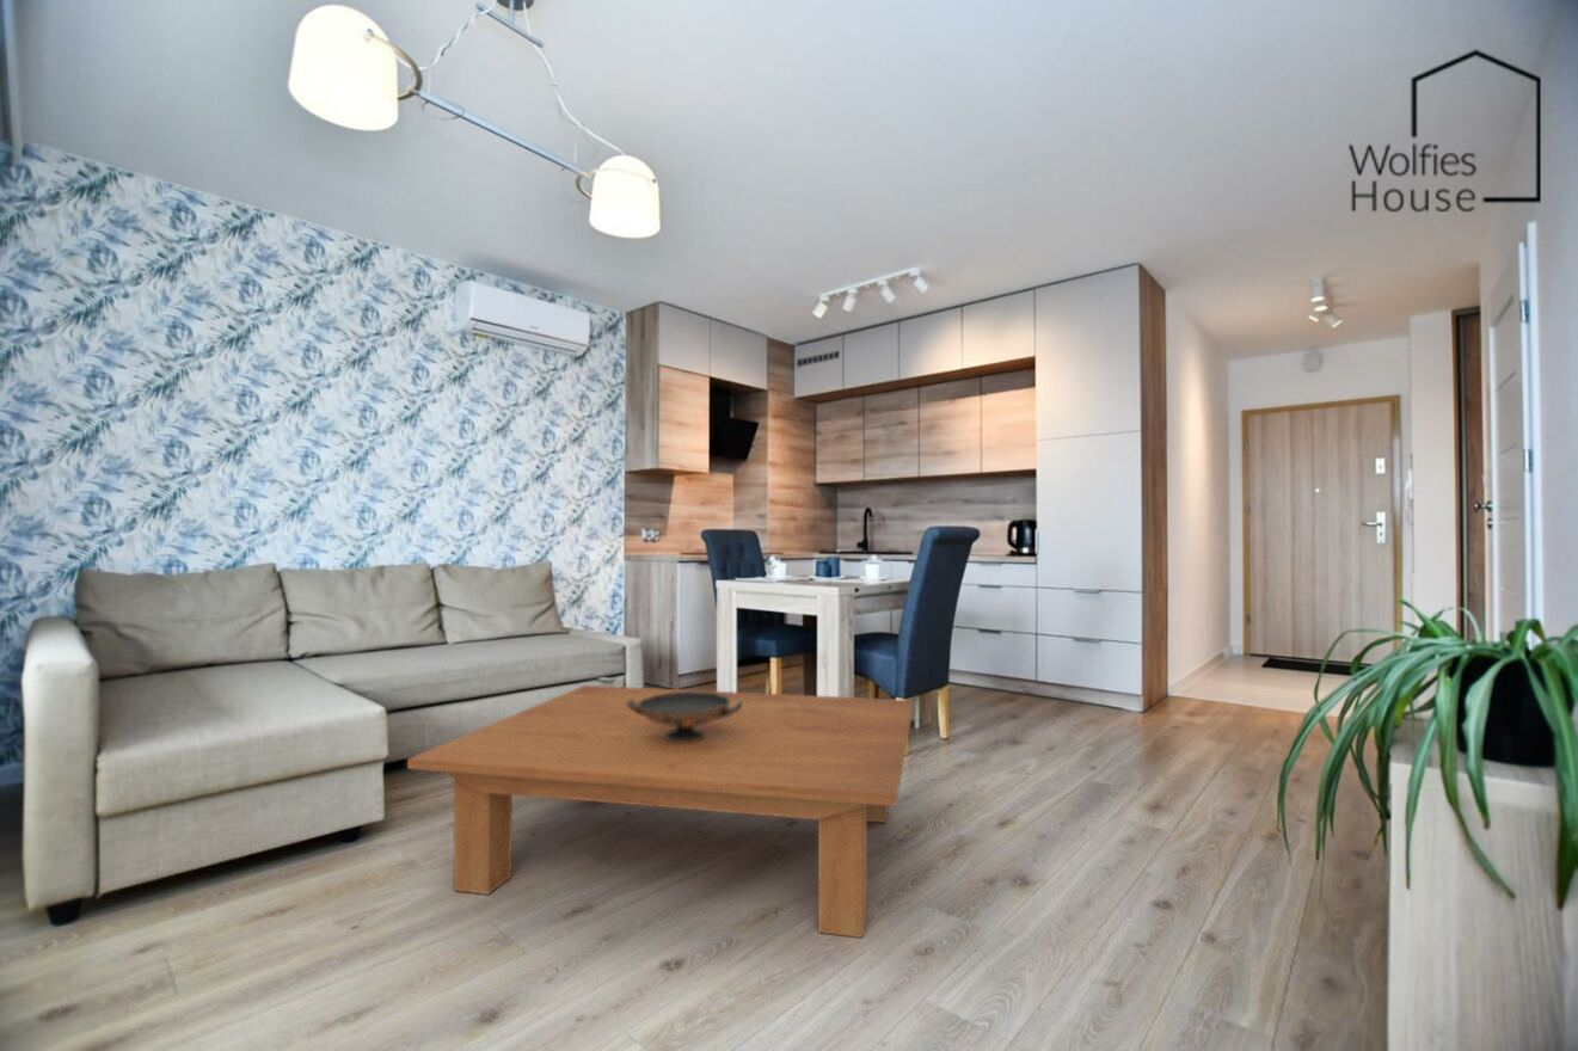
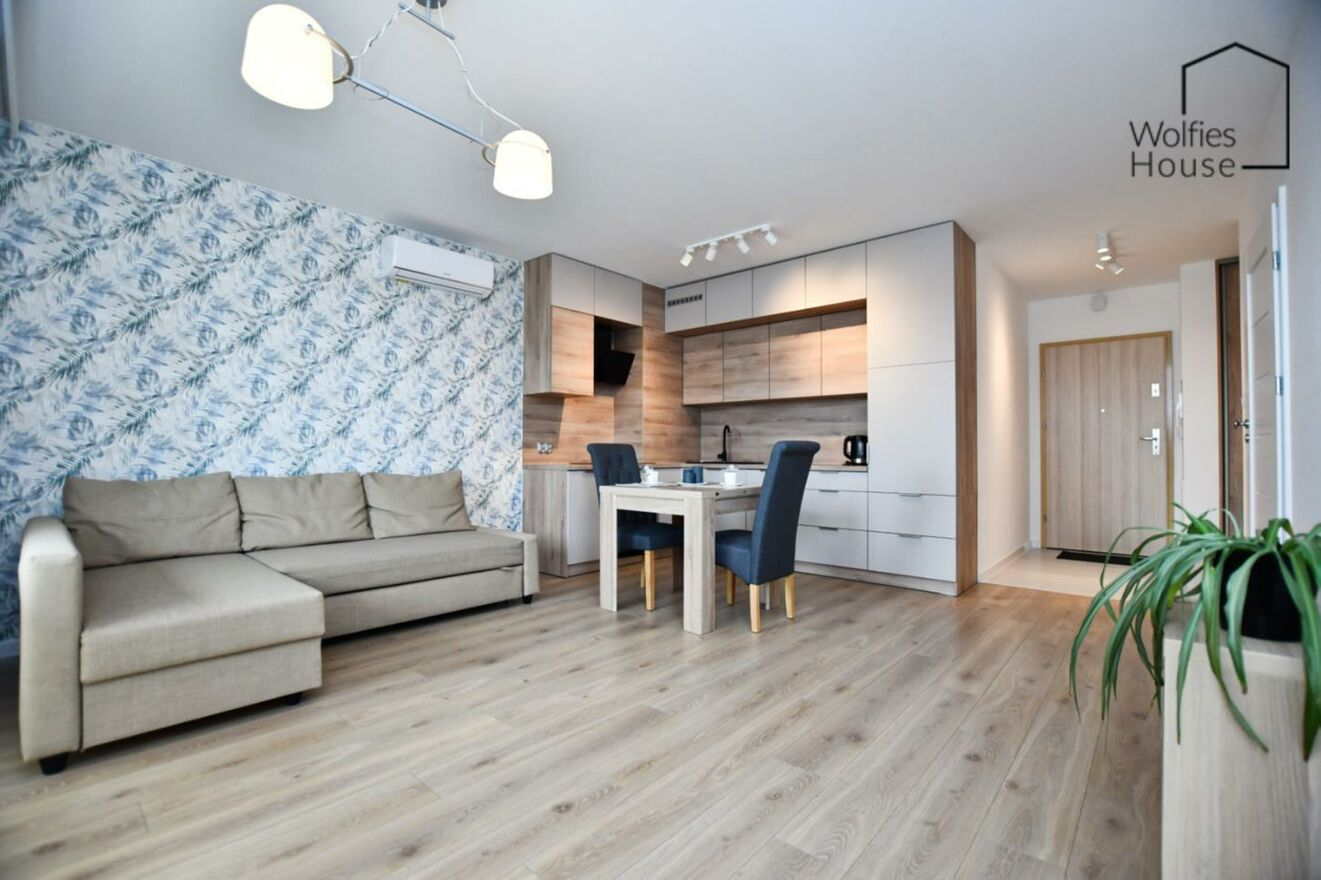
- decorative bowl (683, 718)
- coffee table (698, 785)
